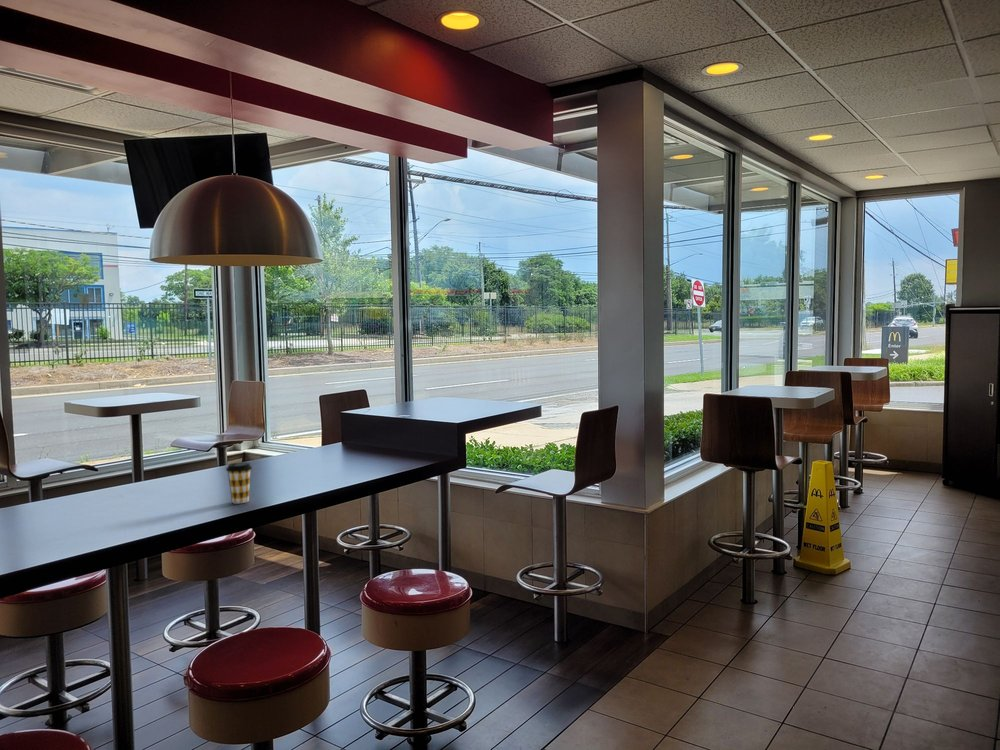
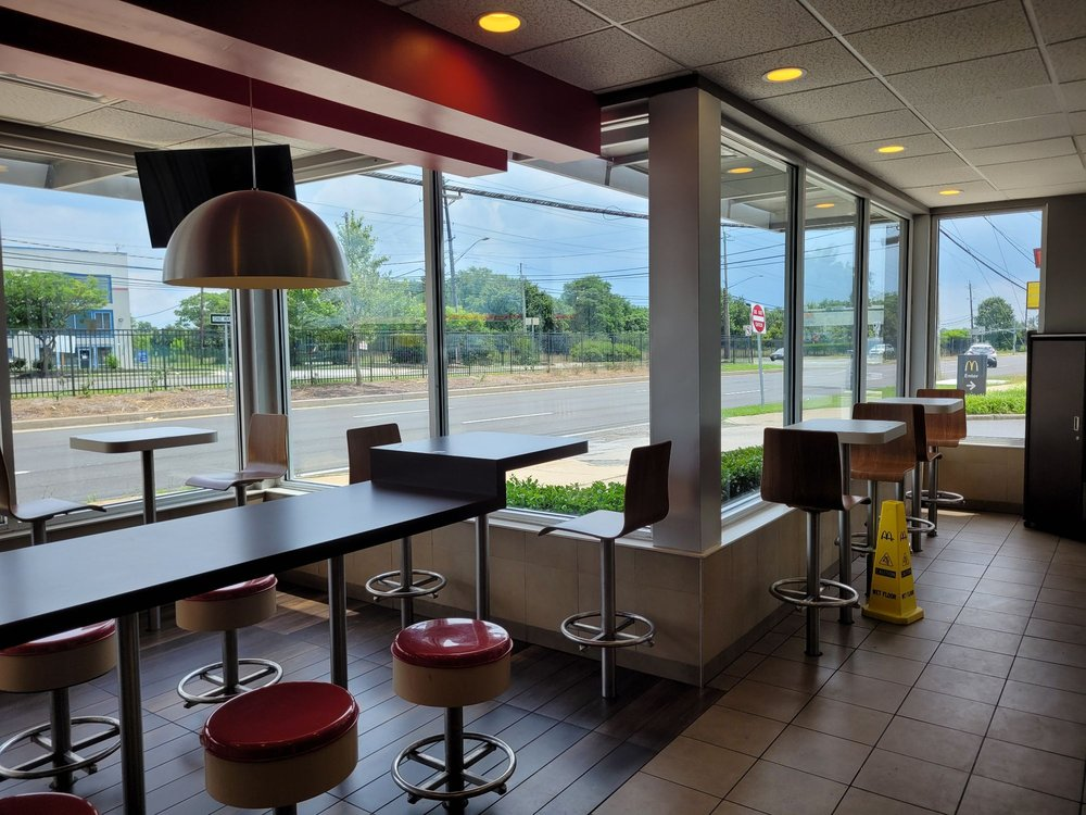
- coffee cup (239, 482)
